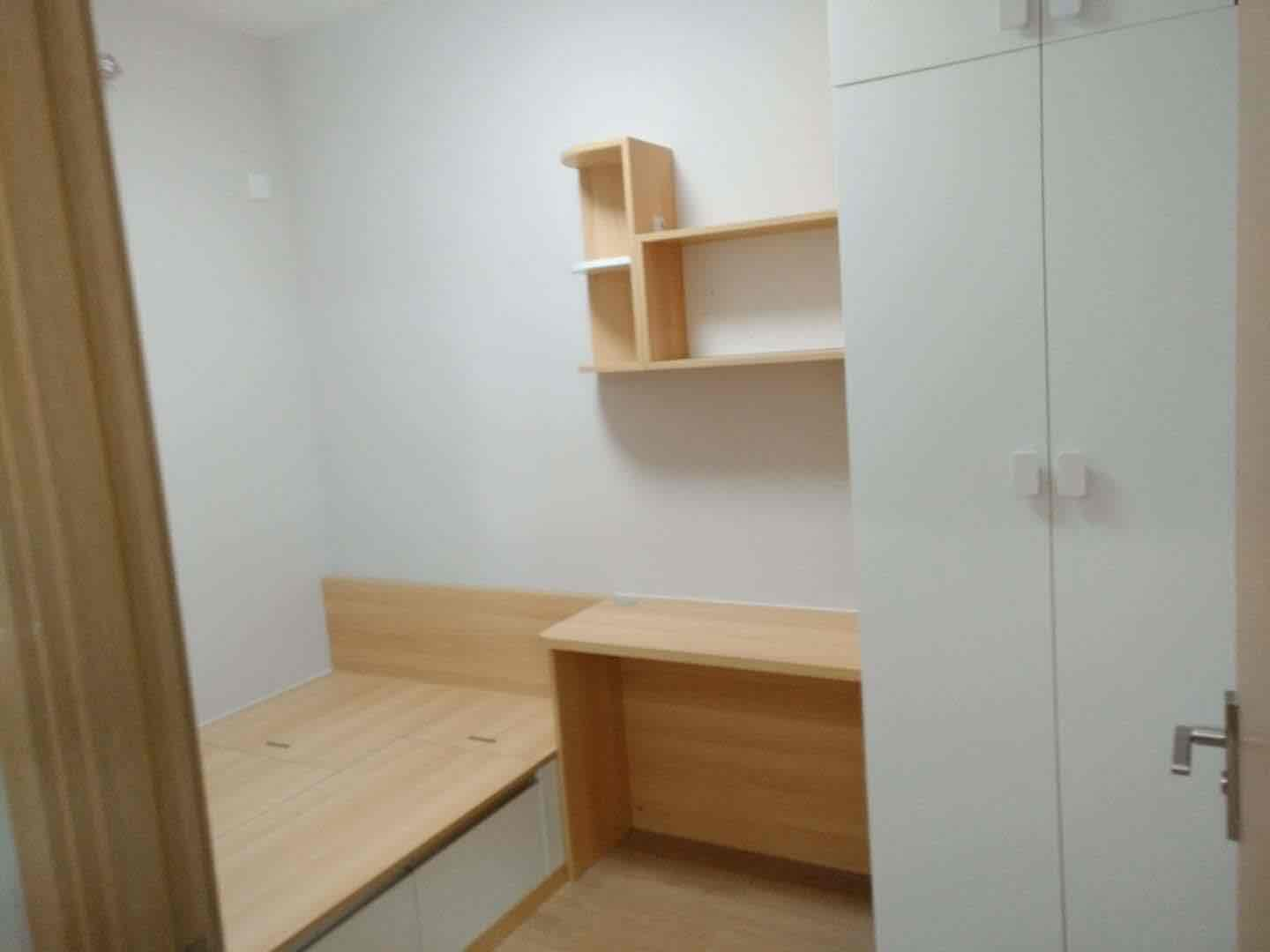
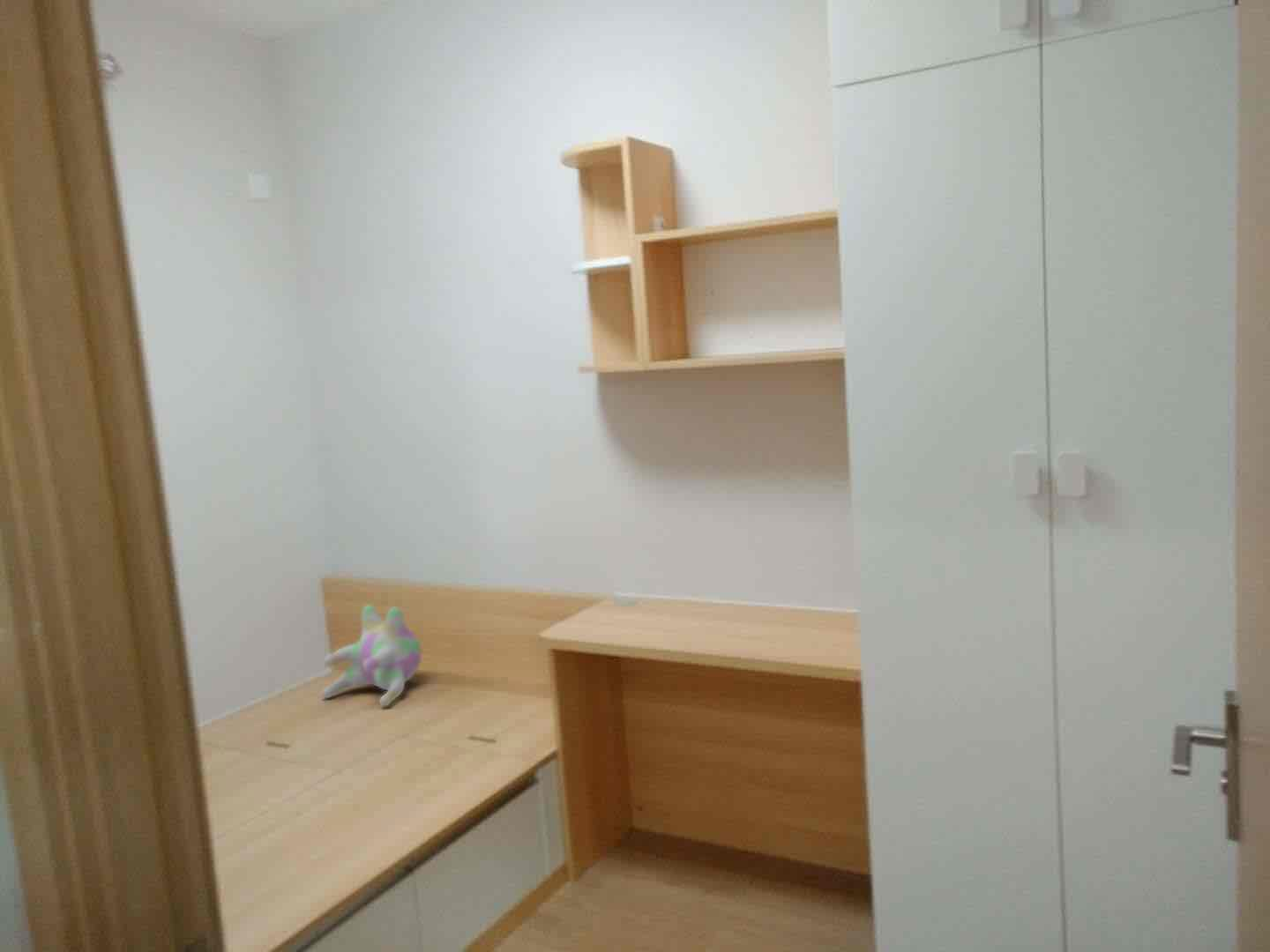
+ plush toy (377, 649)
